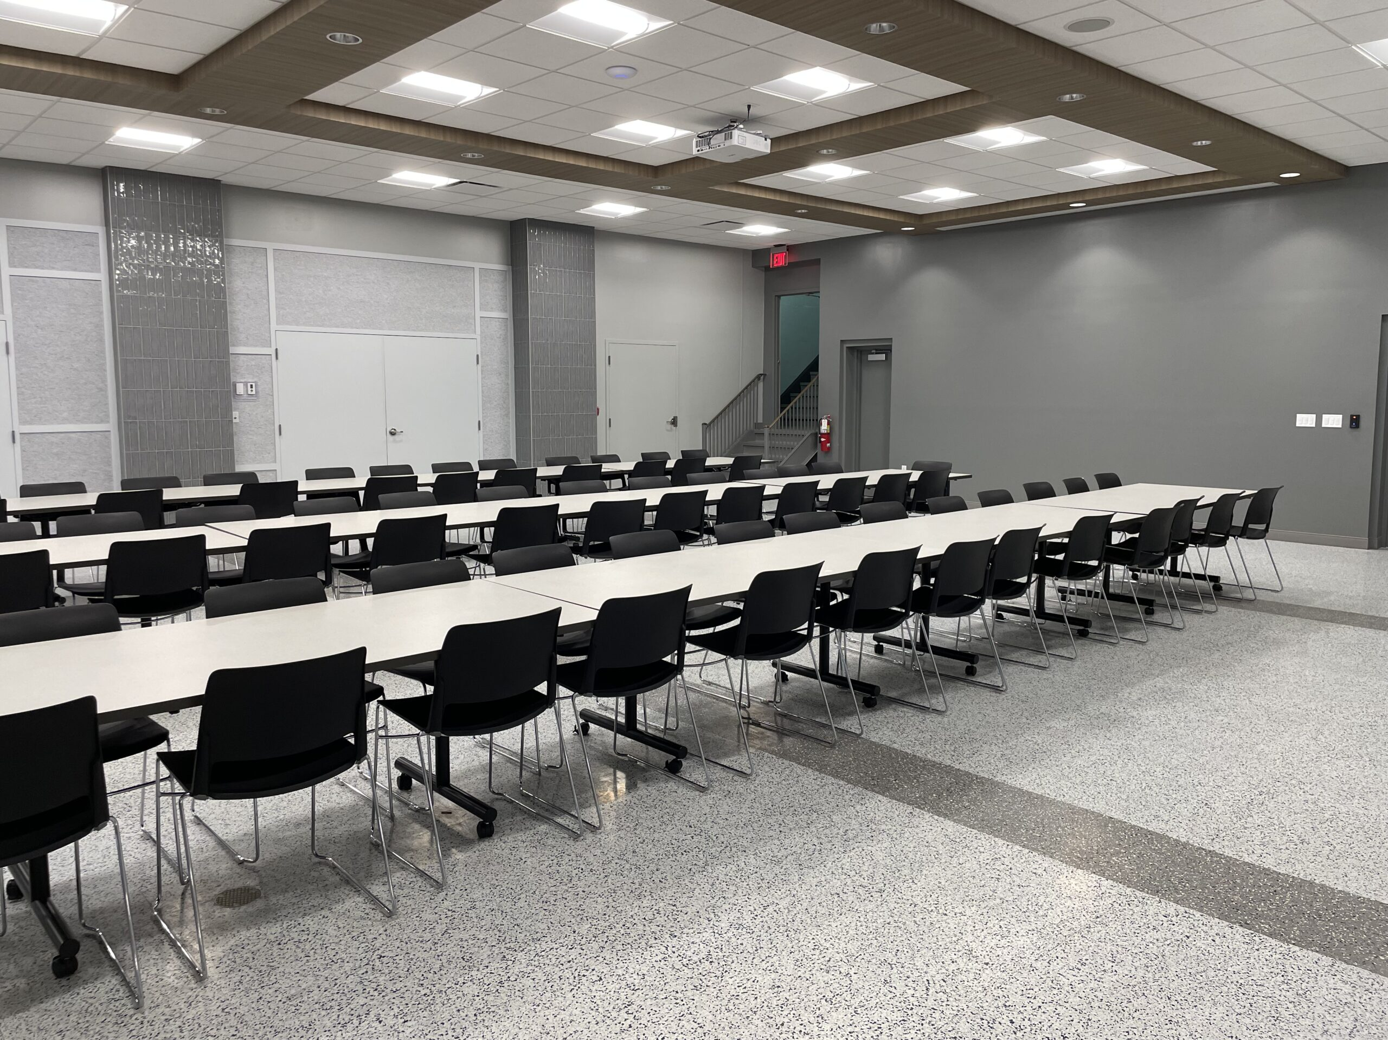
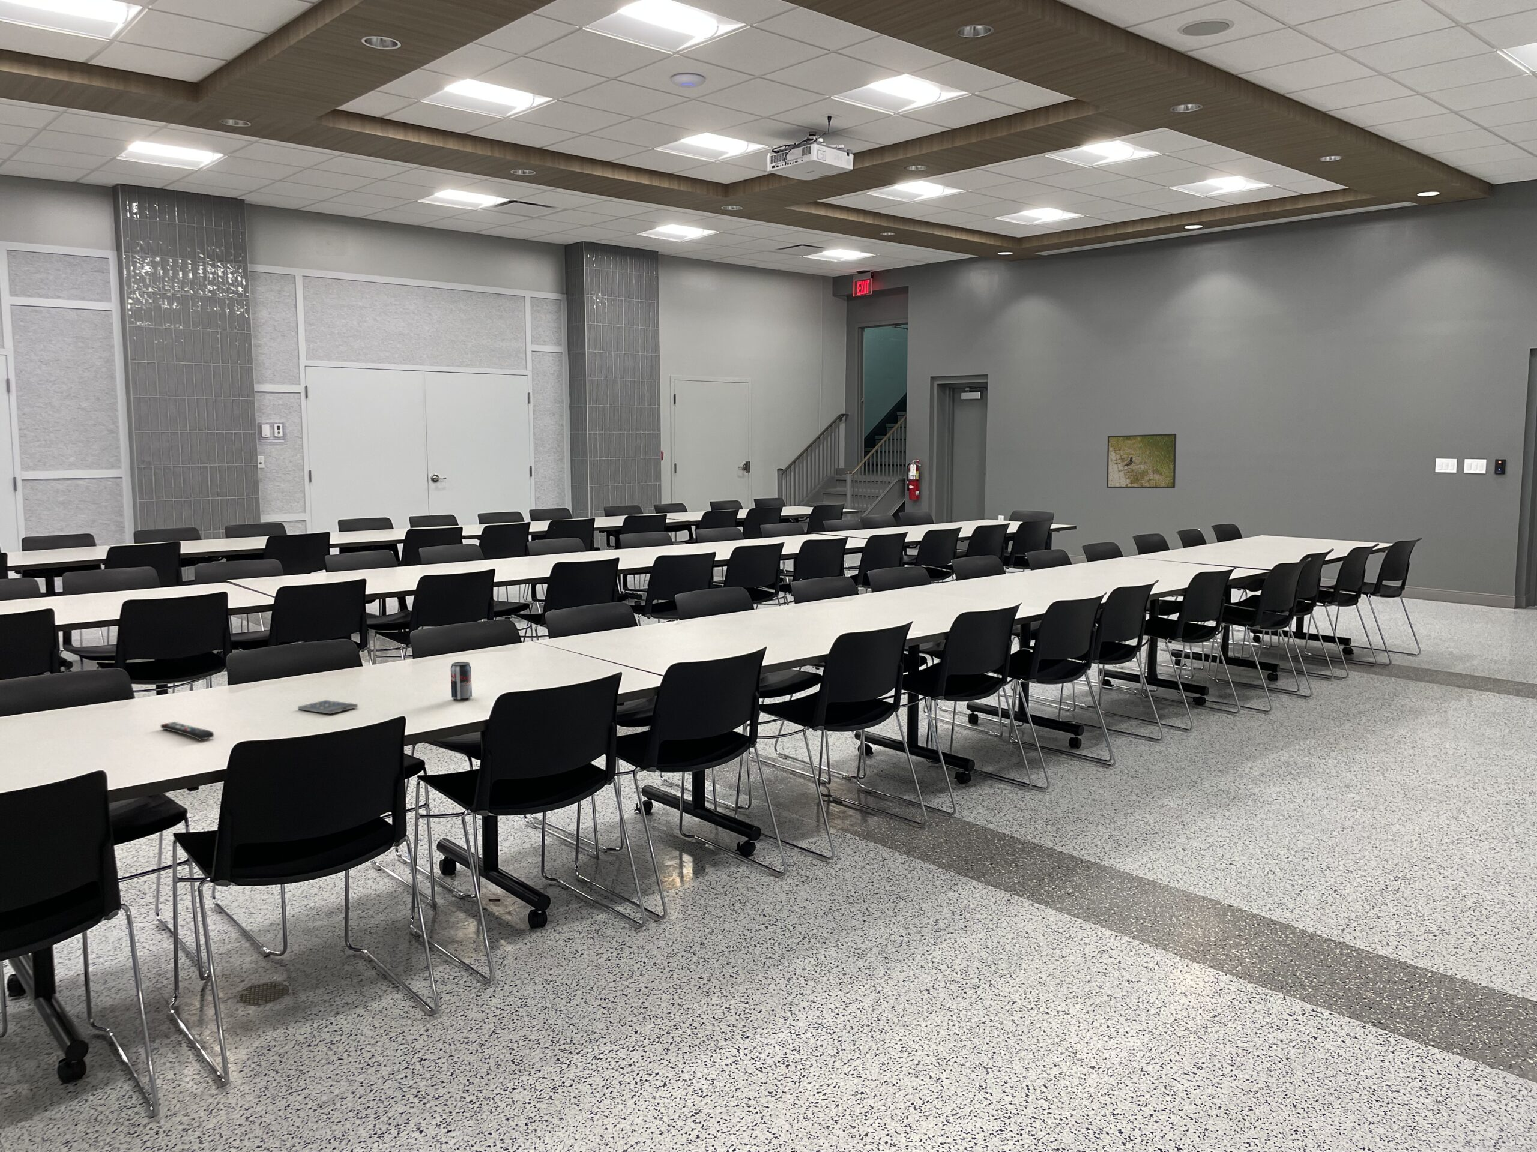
+ beverage can (461, 680)
+ smartphone (328, 707)
+ remote control (186, 730)
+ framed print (1140, 461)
